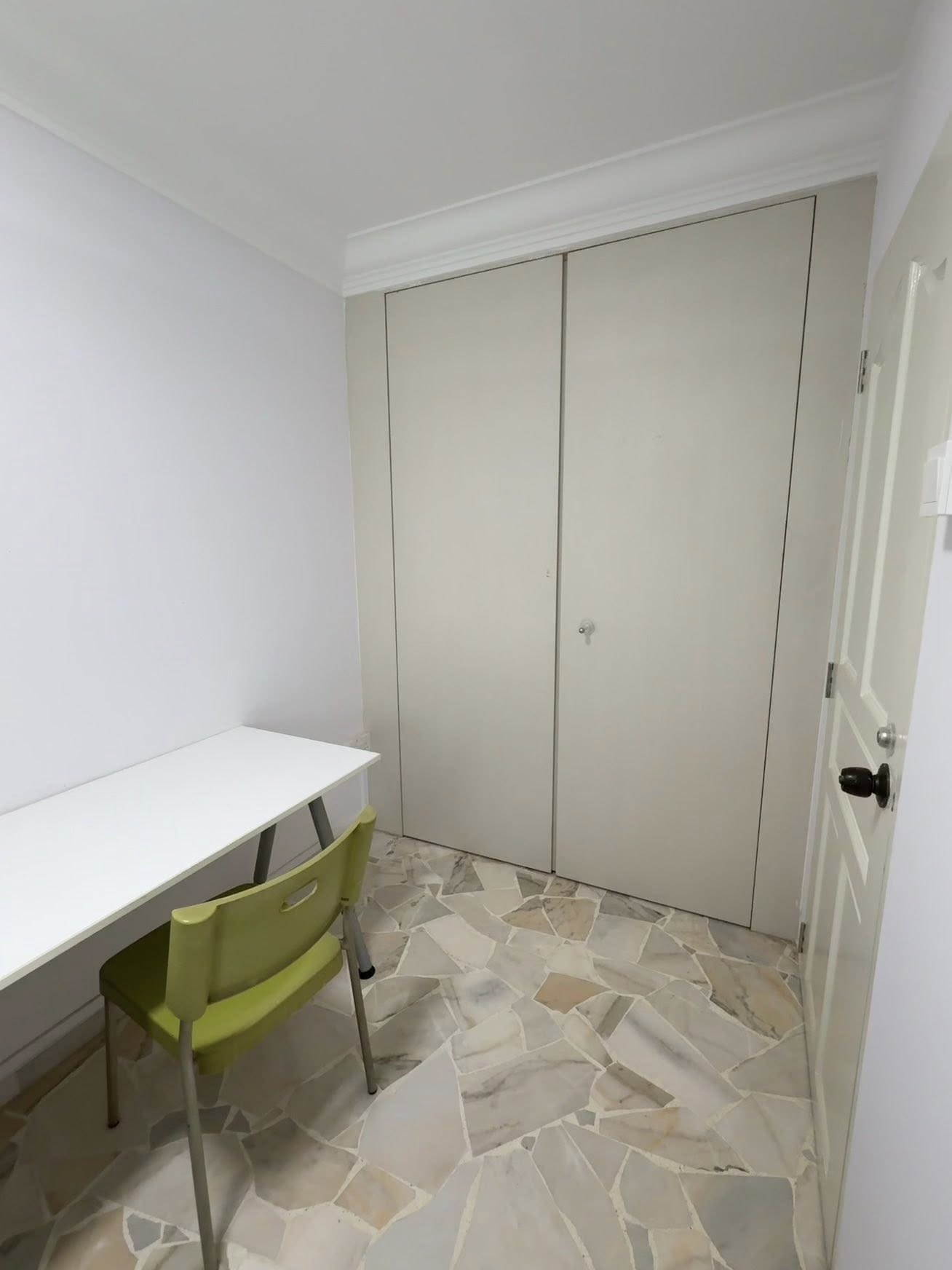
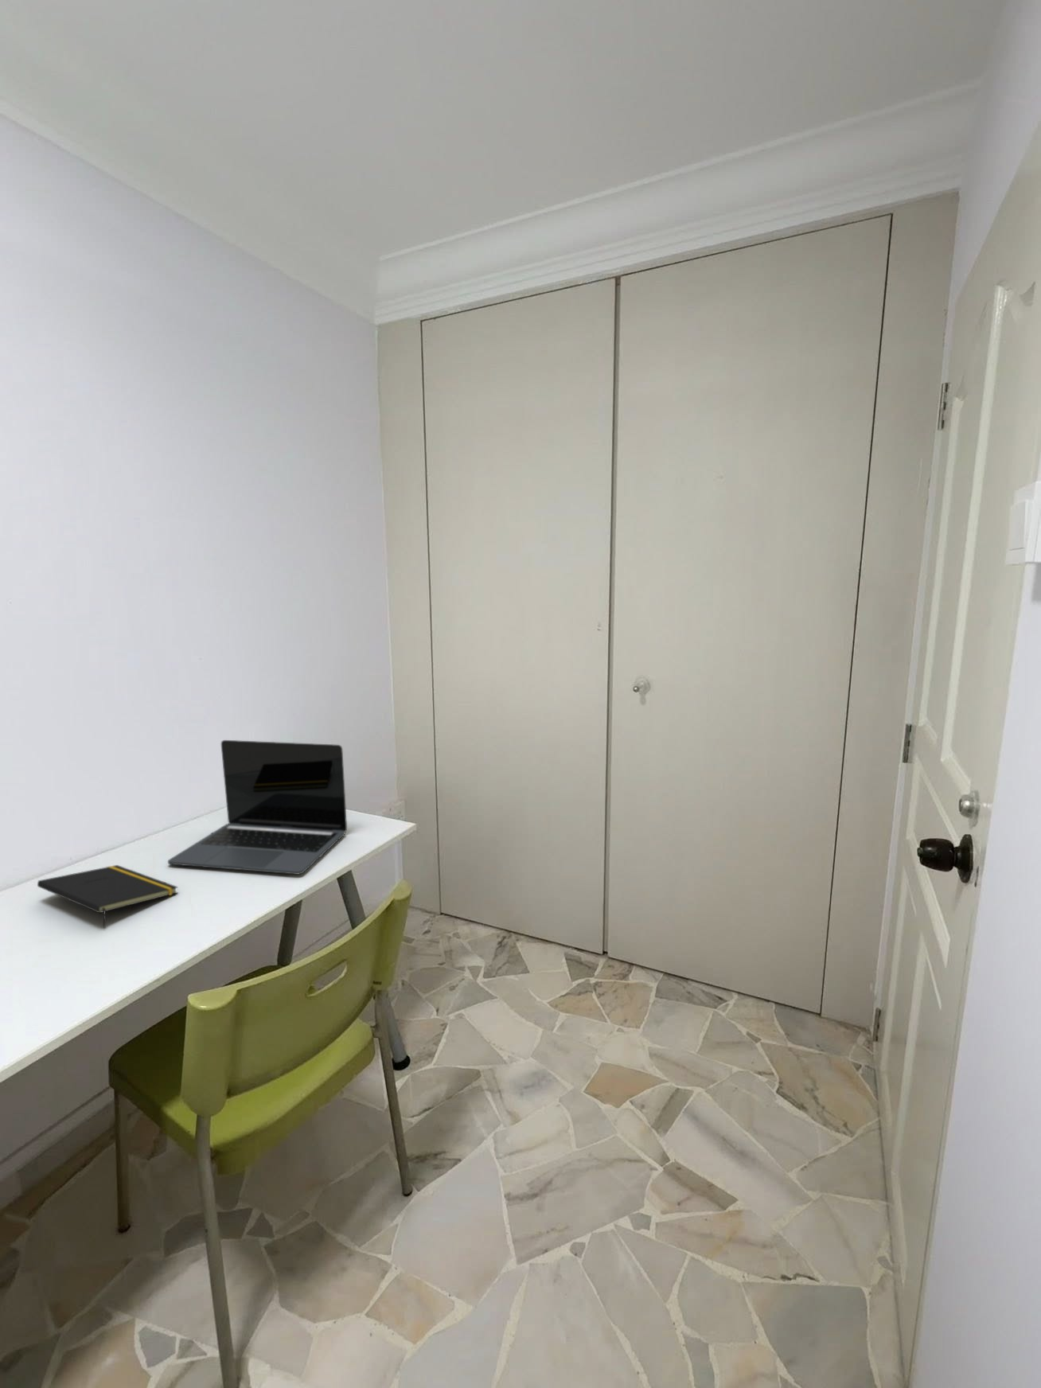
+ notepad (108, 886)
+ laptop (258, 802)
